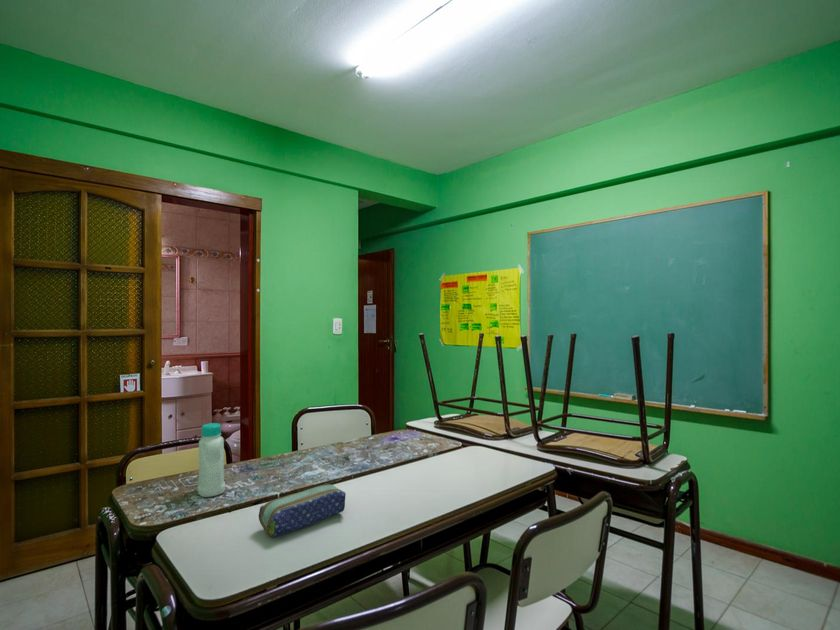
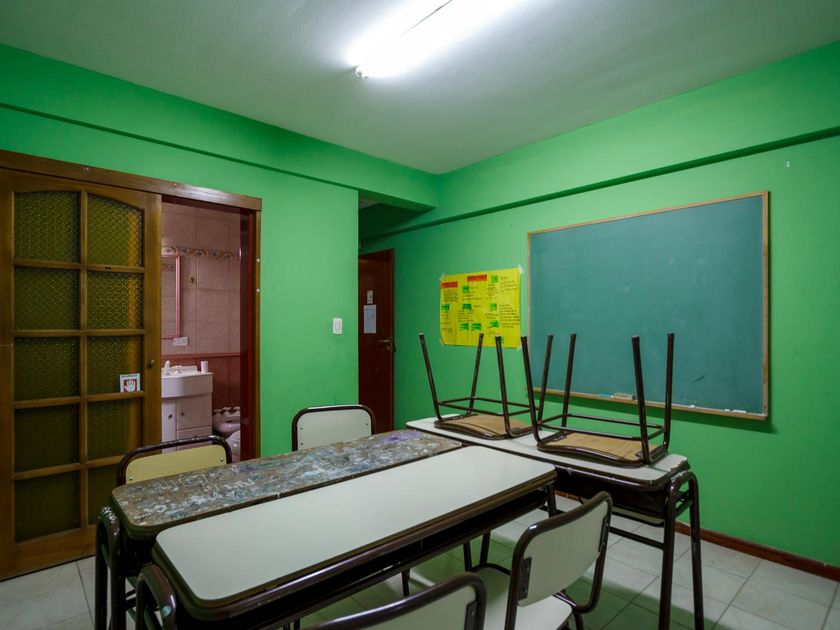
- pencil case (303, 507)
- bottle (211, 458)
